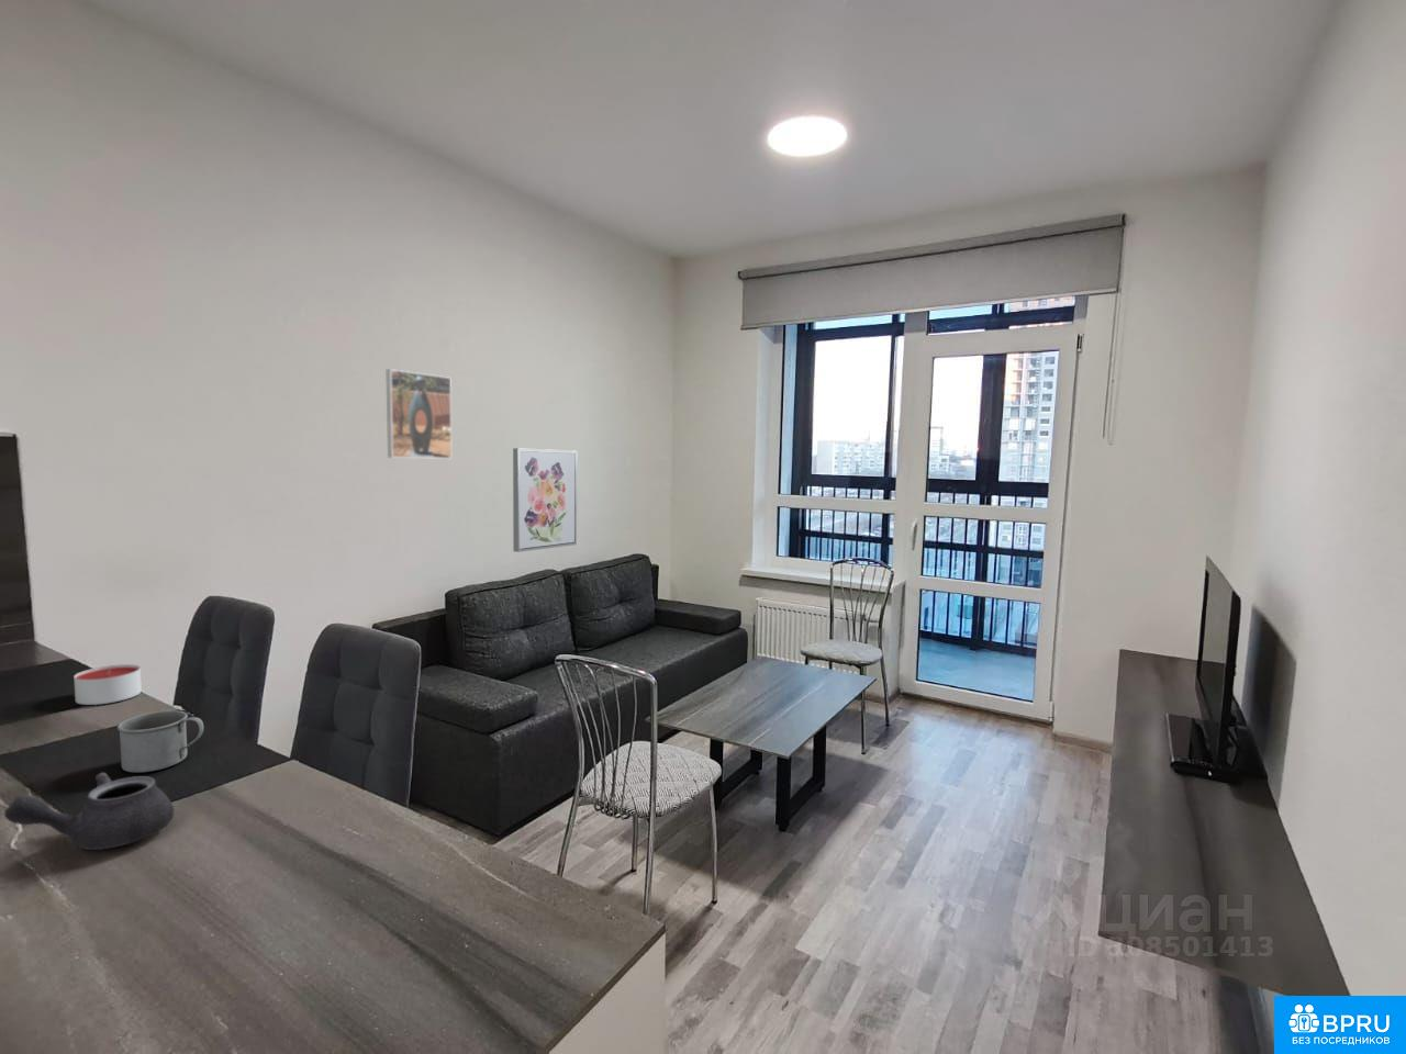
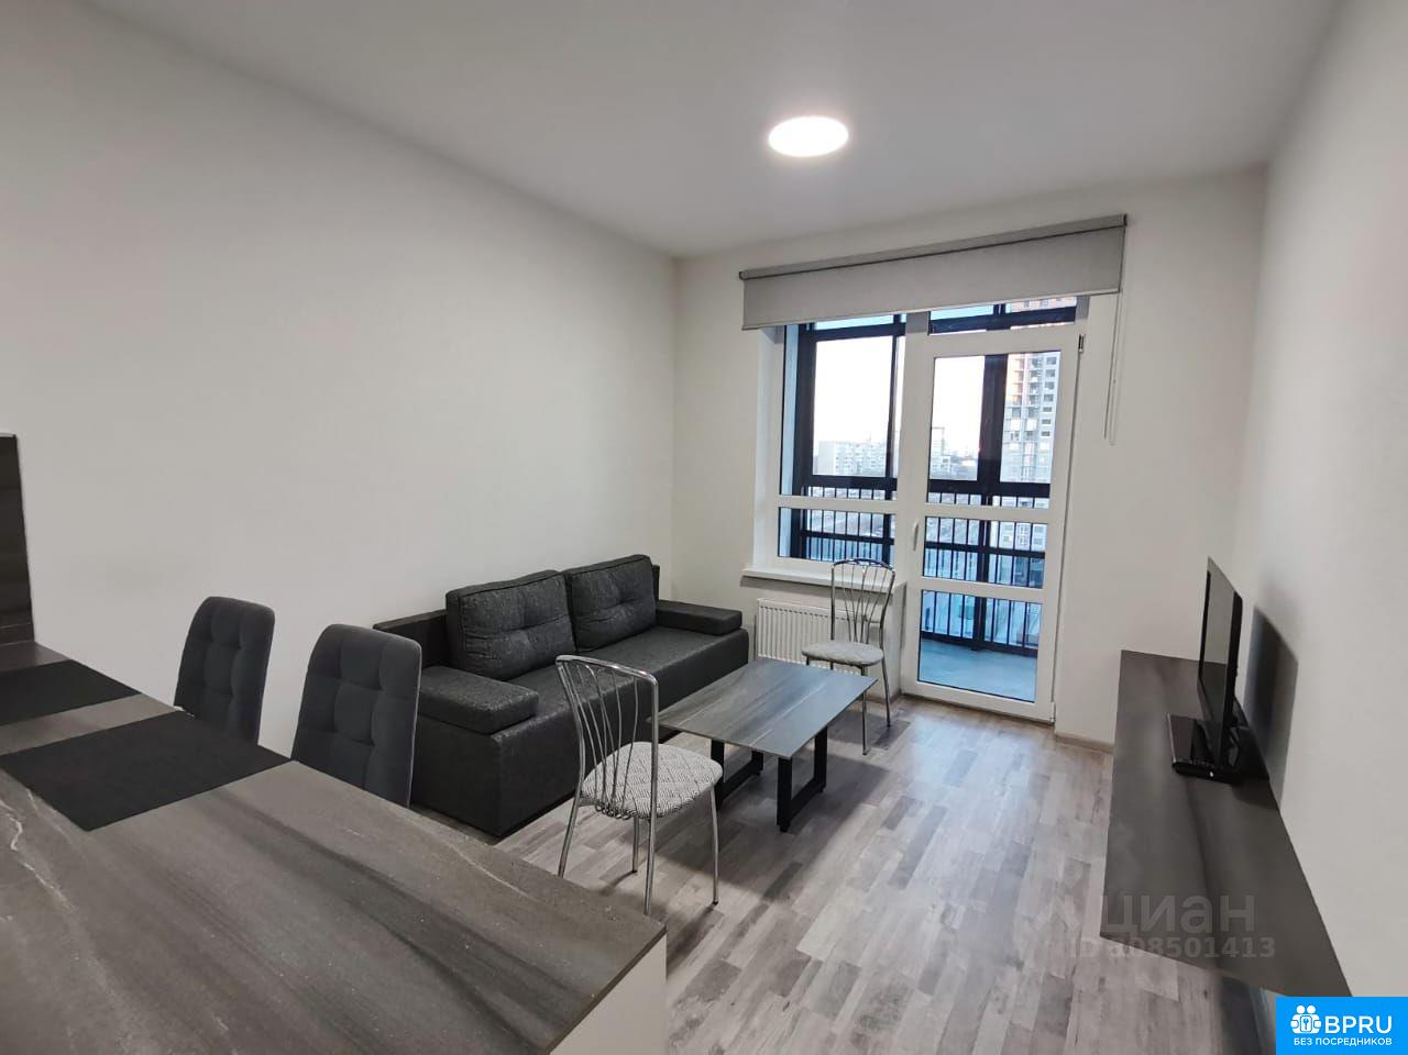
- candle (107, 683)
- teapot (92, 809)
- wall art (546, 498)
- mug (159, 738)
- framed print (420, 415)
